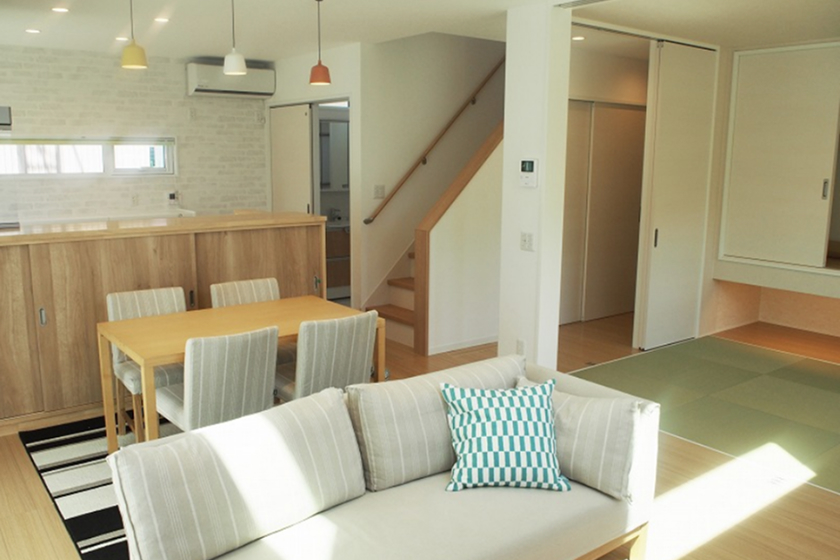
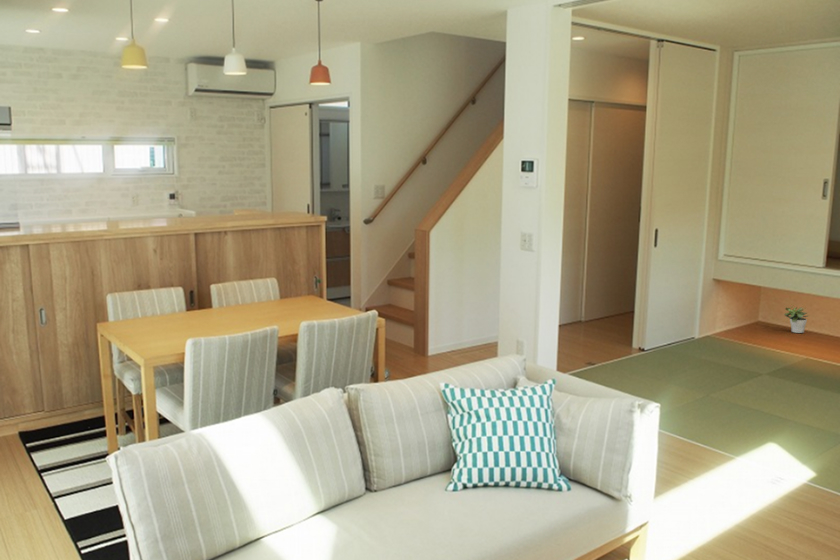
+ potted plant (794, 318)
